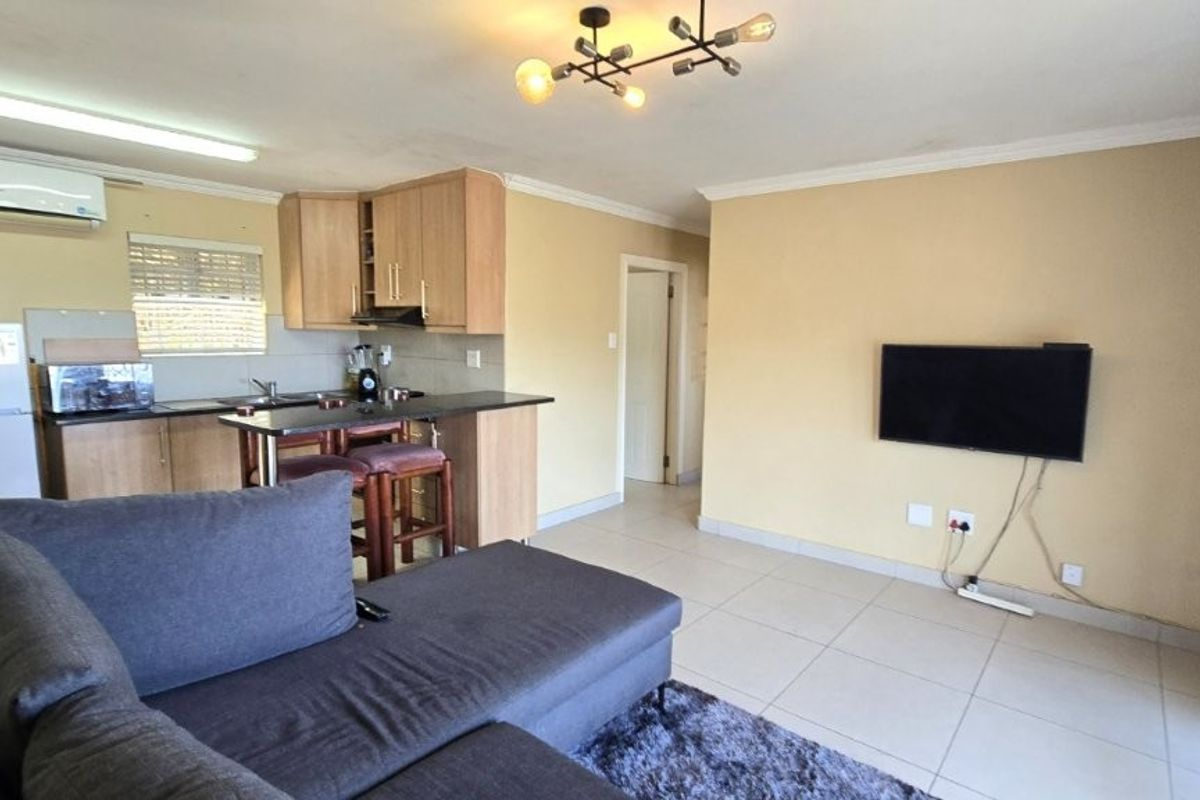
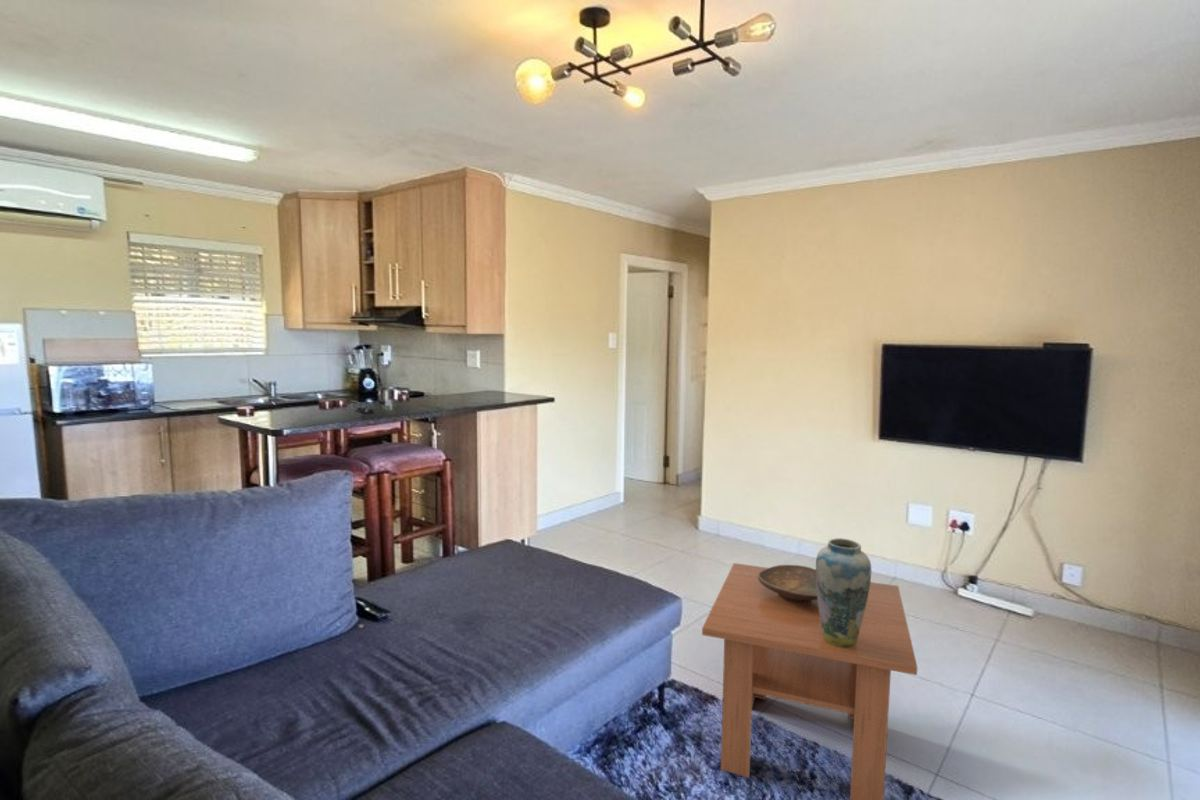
+ vase (842, 591)
+ decorative bowl (794, 586)
+ coffee table (805, 675)
